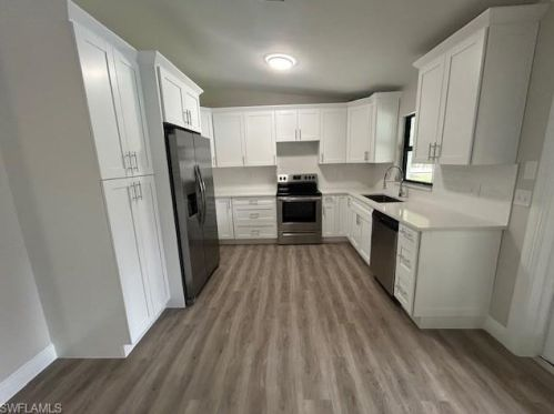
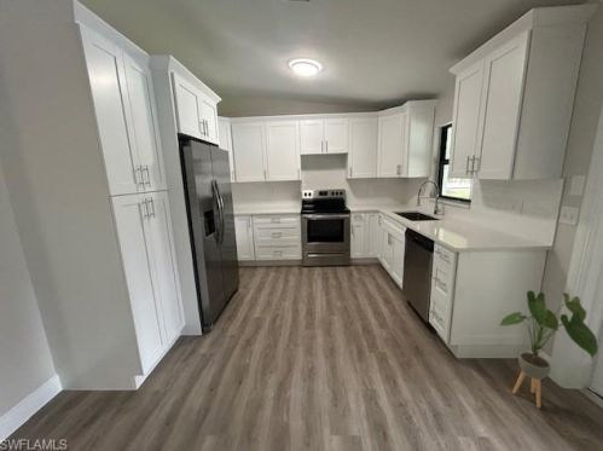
+ house plant (543, 348)
